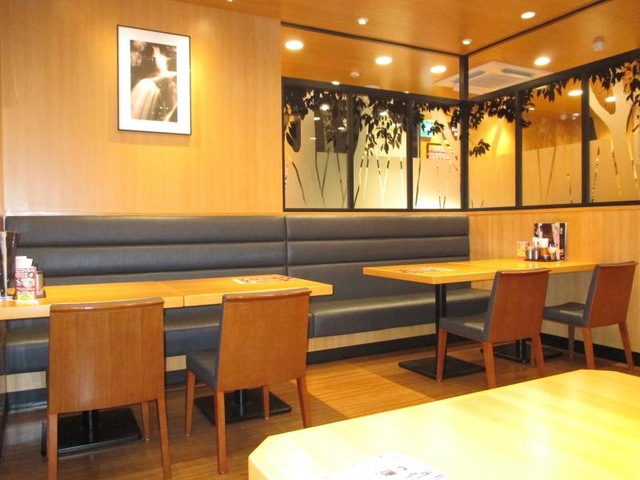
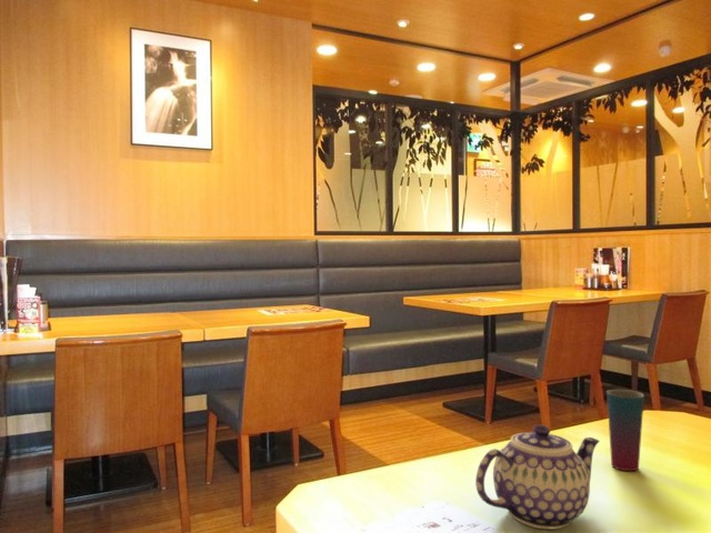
+ teapot (540, 470)
+ cup (624, 430)
